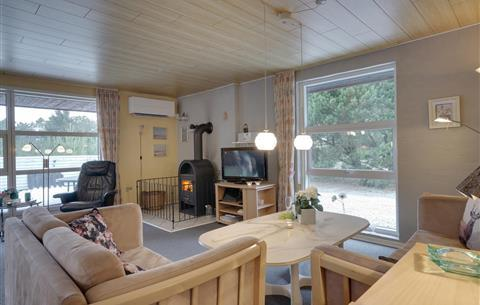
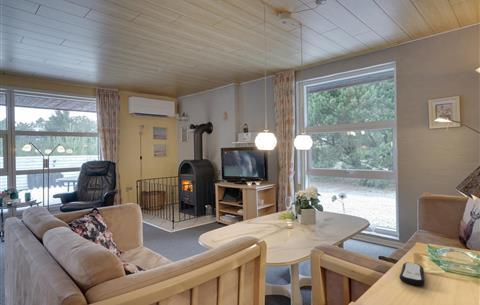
+ remote control (412, 272)
